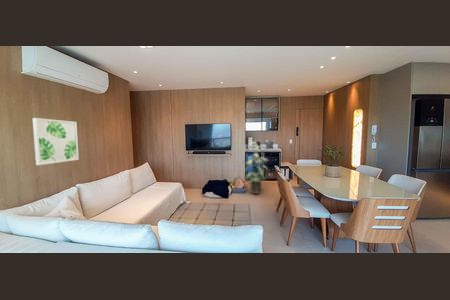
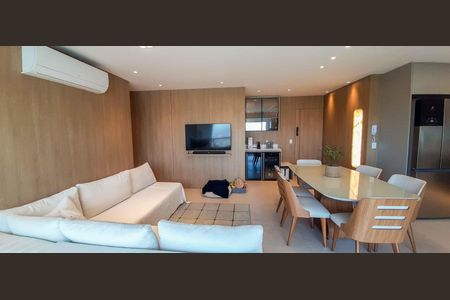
- indoor plant (254, 167)
- wall art (58, 141)
